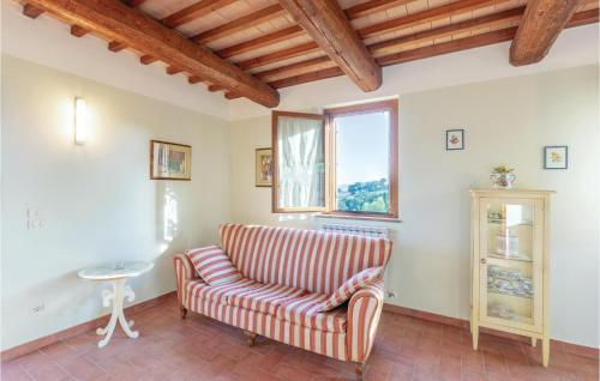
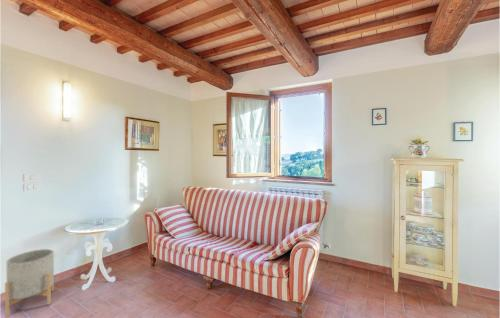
+ planter (31, 279)
